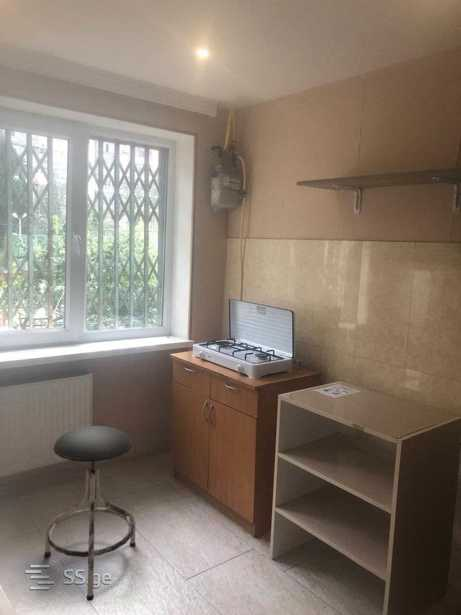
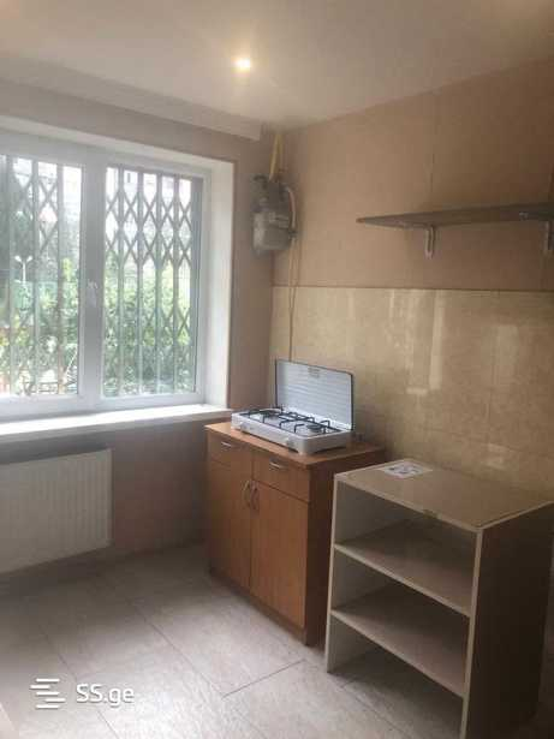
- stool (86, 497)
